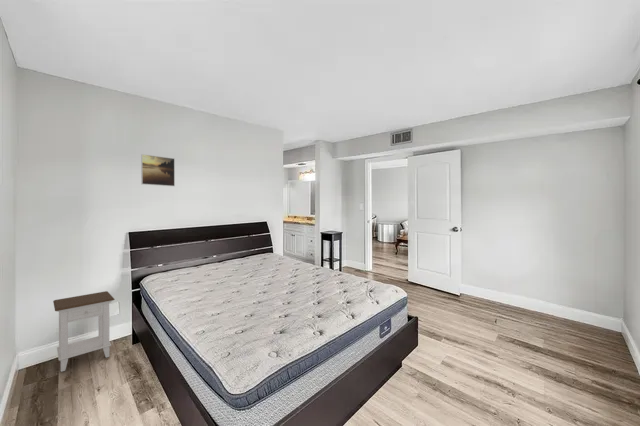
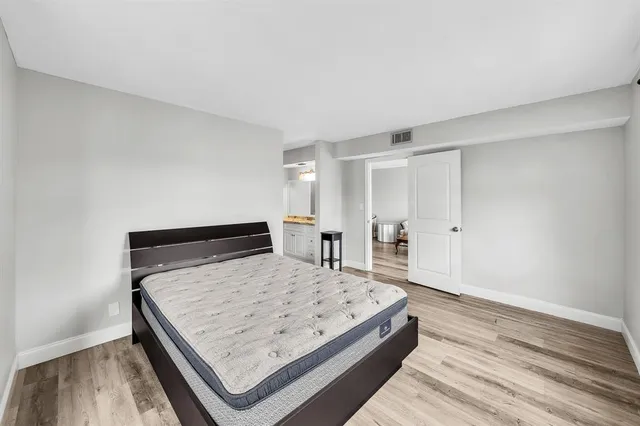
- nightstand (82, 319)
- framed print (158, 170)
